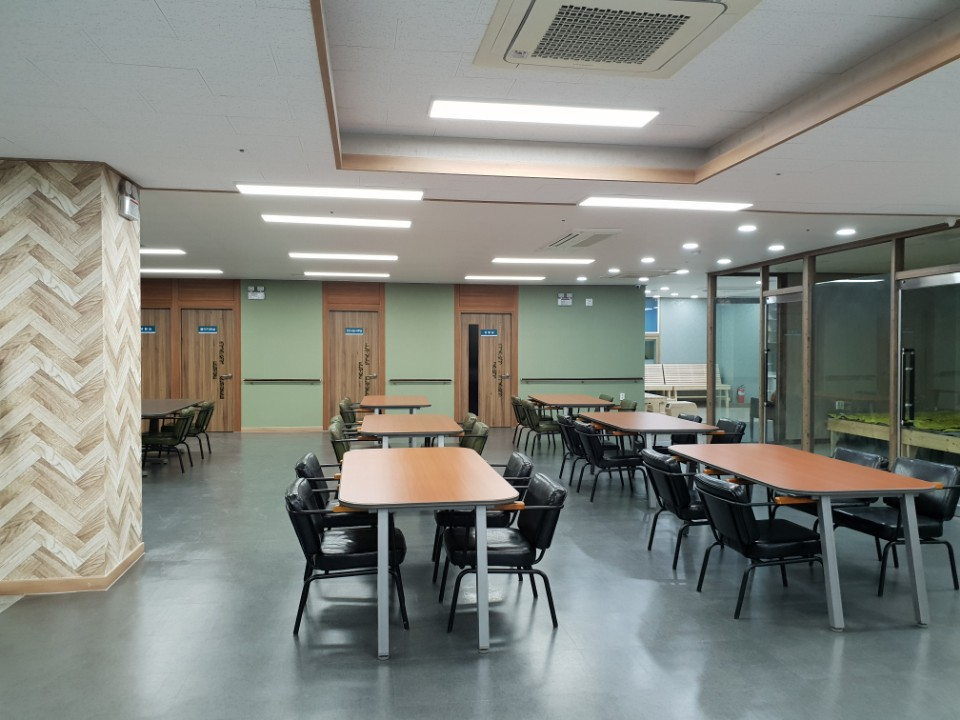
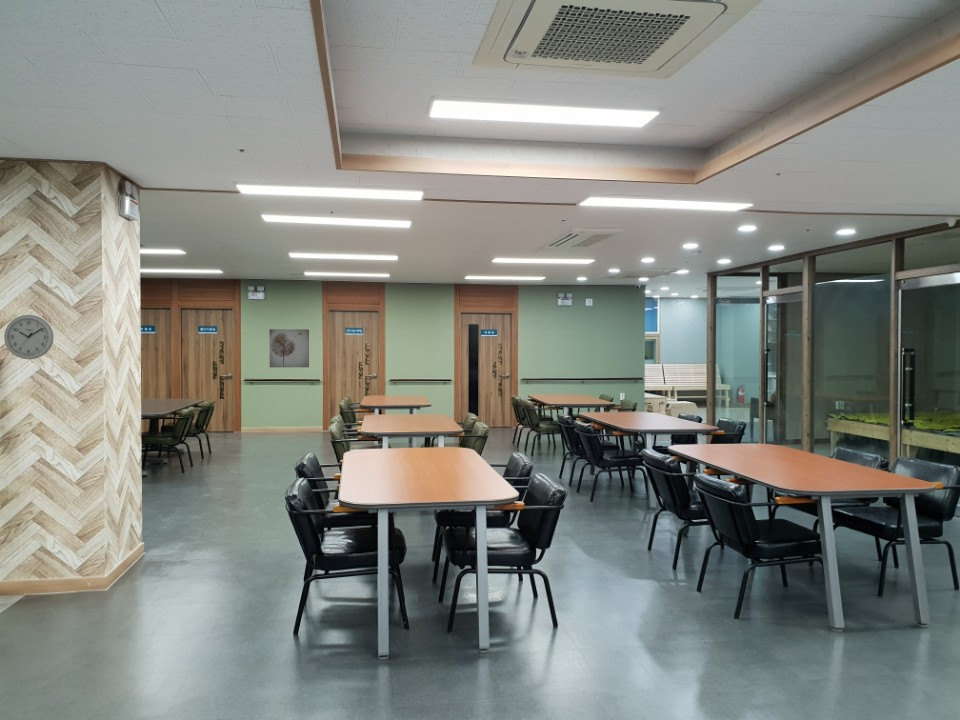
+ wall art (289, 348)
+ wall clock (28, 337)
